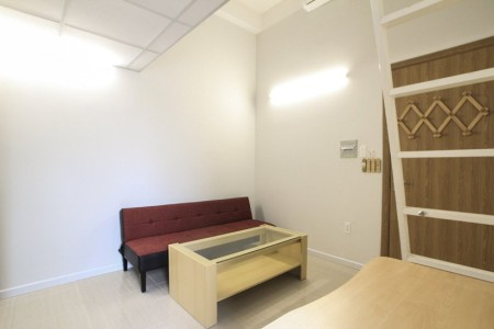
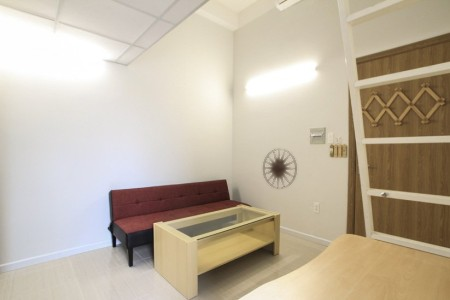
+ wall art (278, 168)
